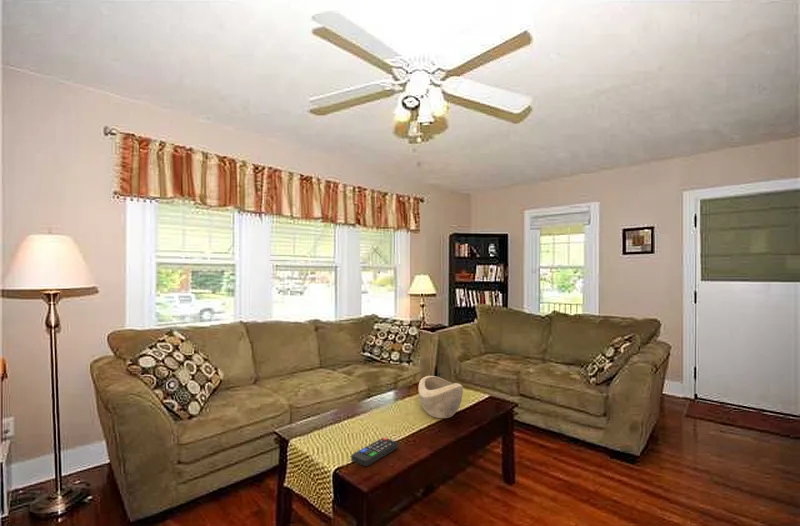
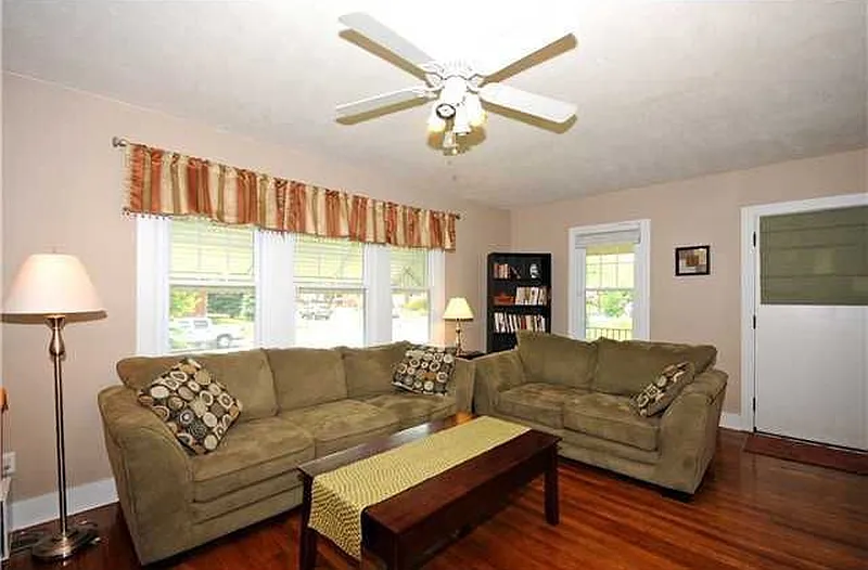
- decorative bowl (440, 397)
- remote control (375, 450)
